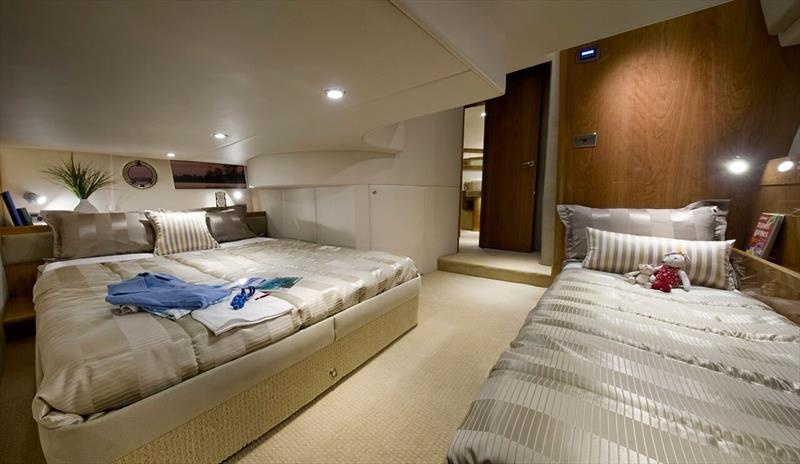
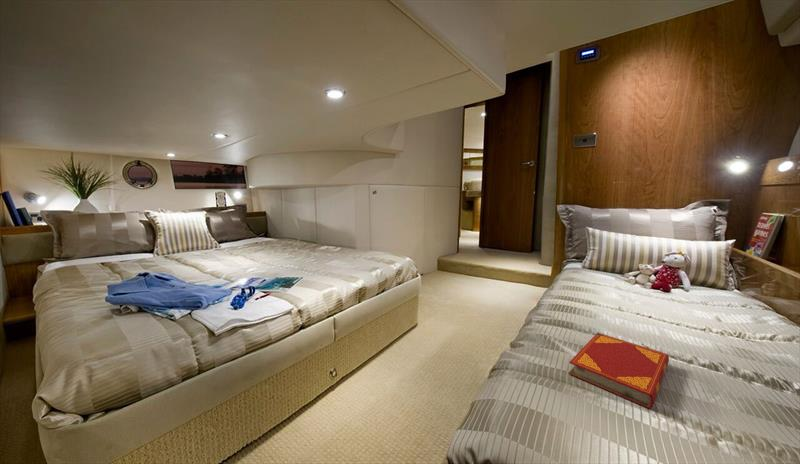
+ hardback book (619, 364)
